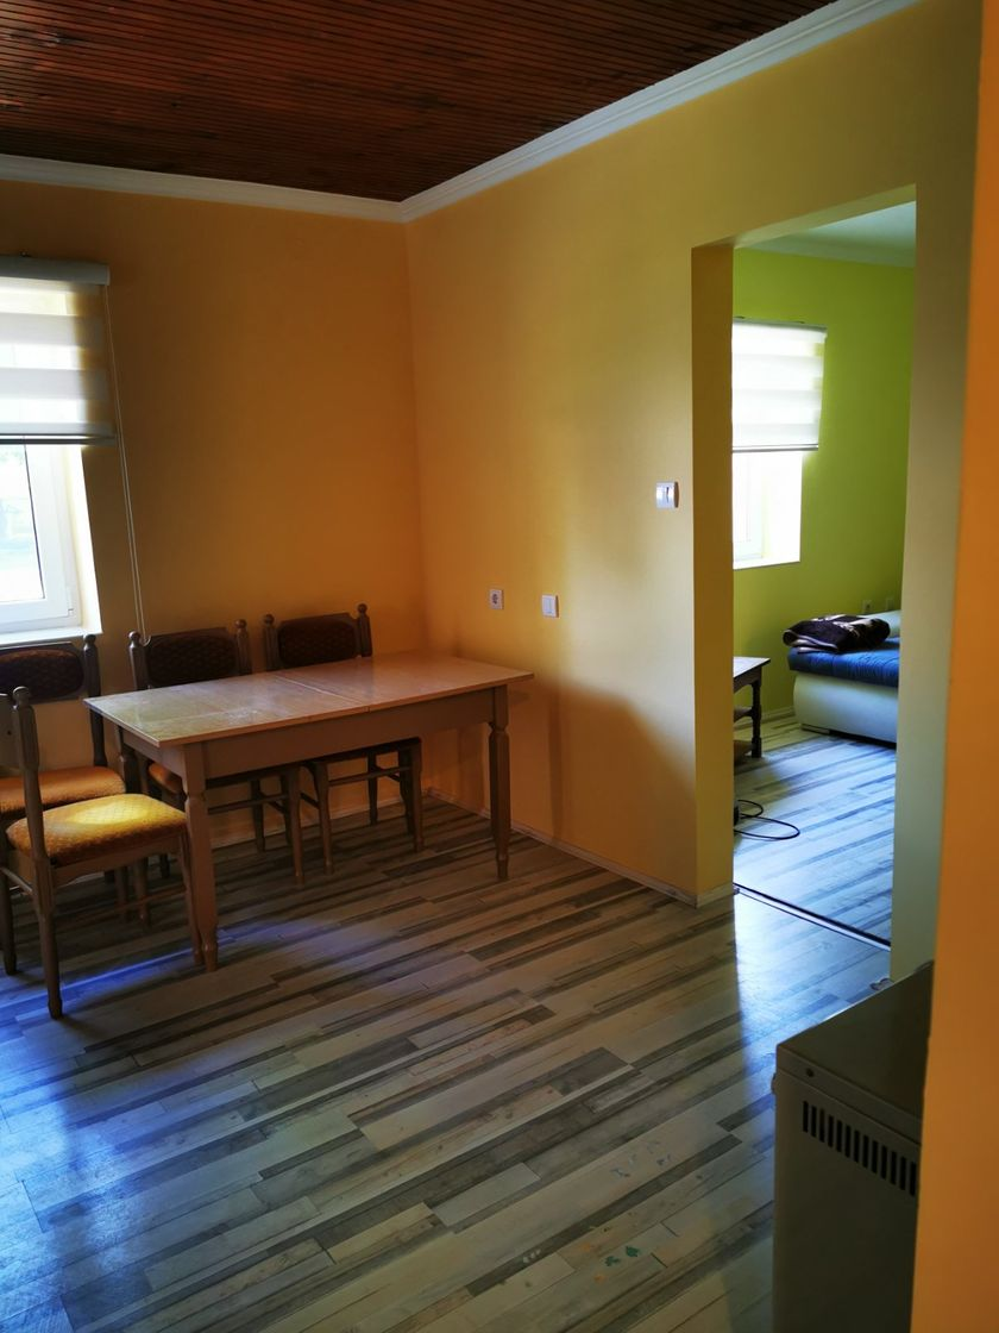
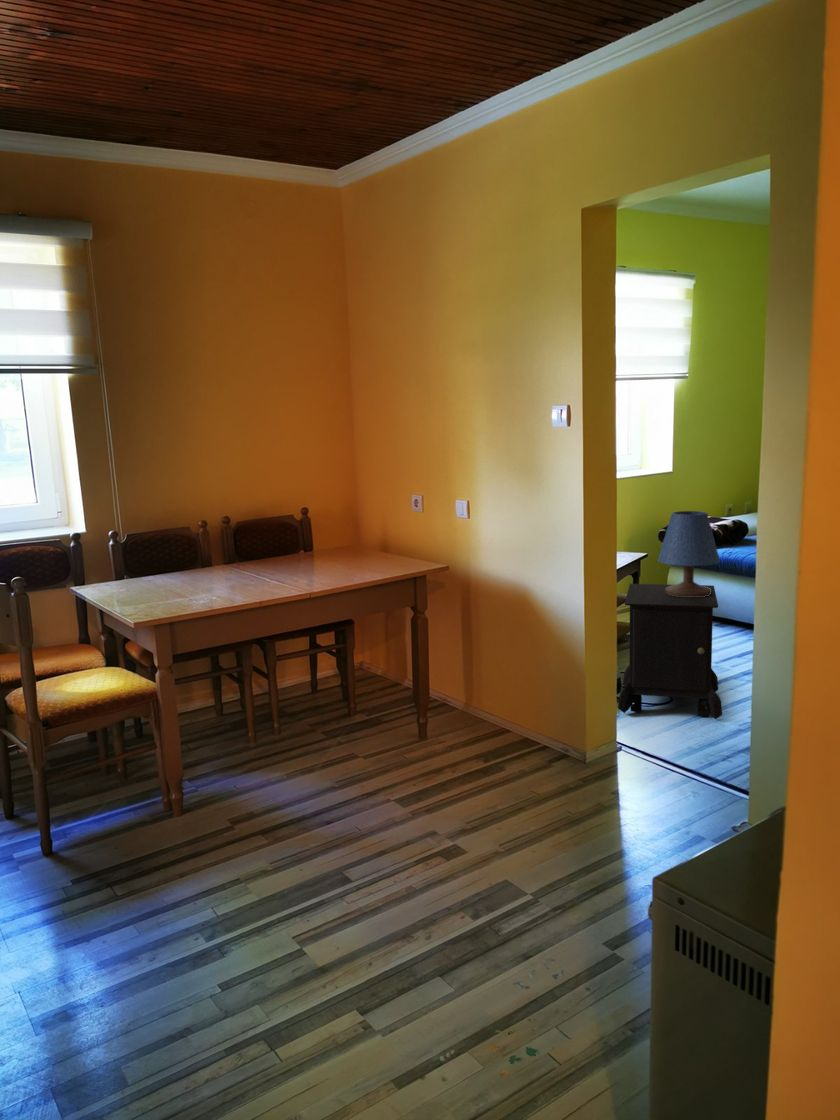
+ table lamp (688, 552)
+ nightstand (670, 648)
